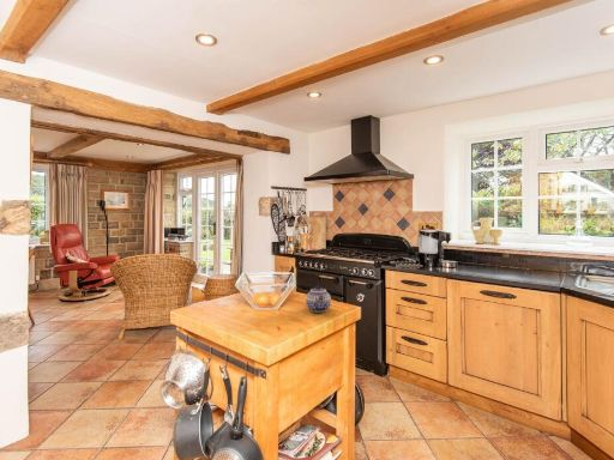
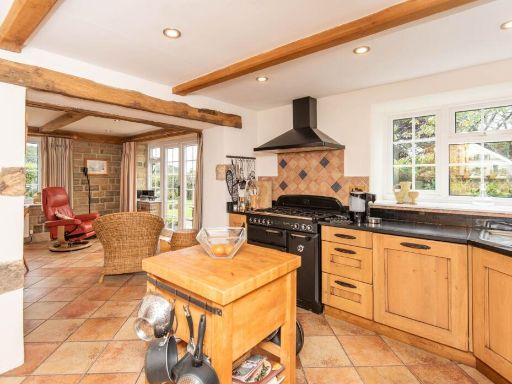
- teapot (318, 297)
